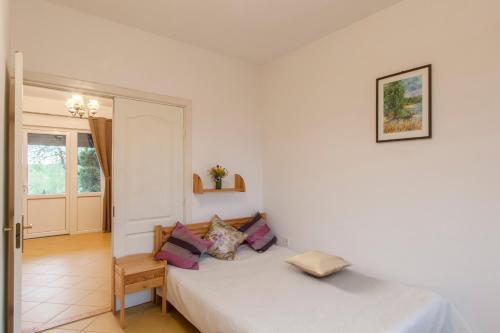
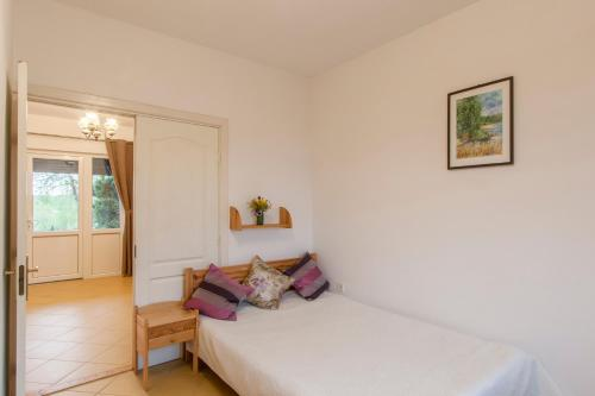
- pillow (317, 262)
